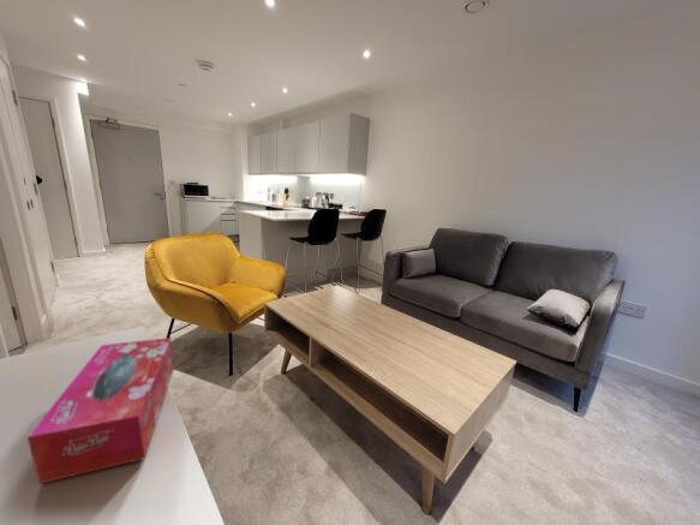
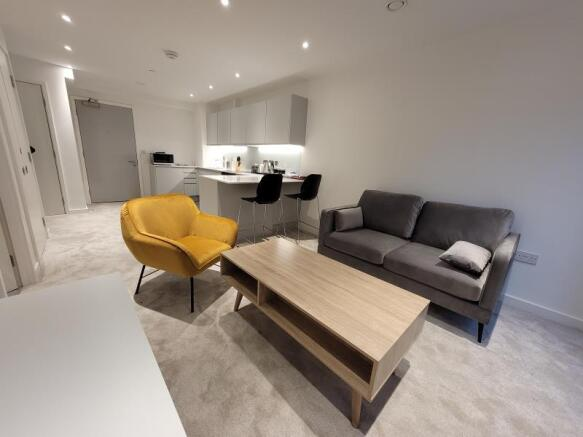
- tissue box (120, 394)
